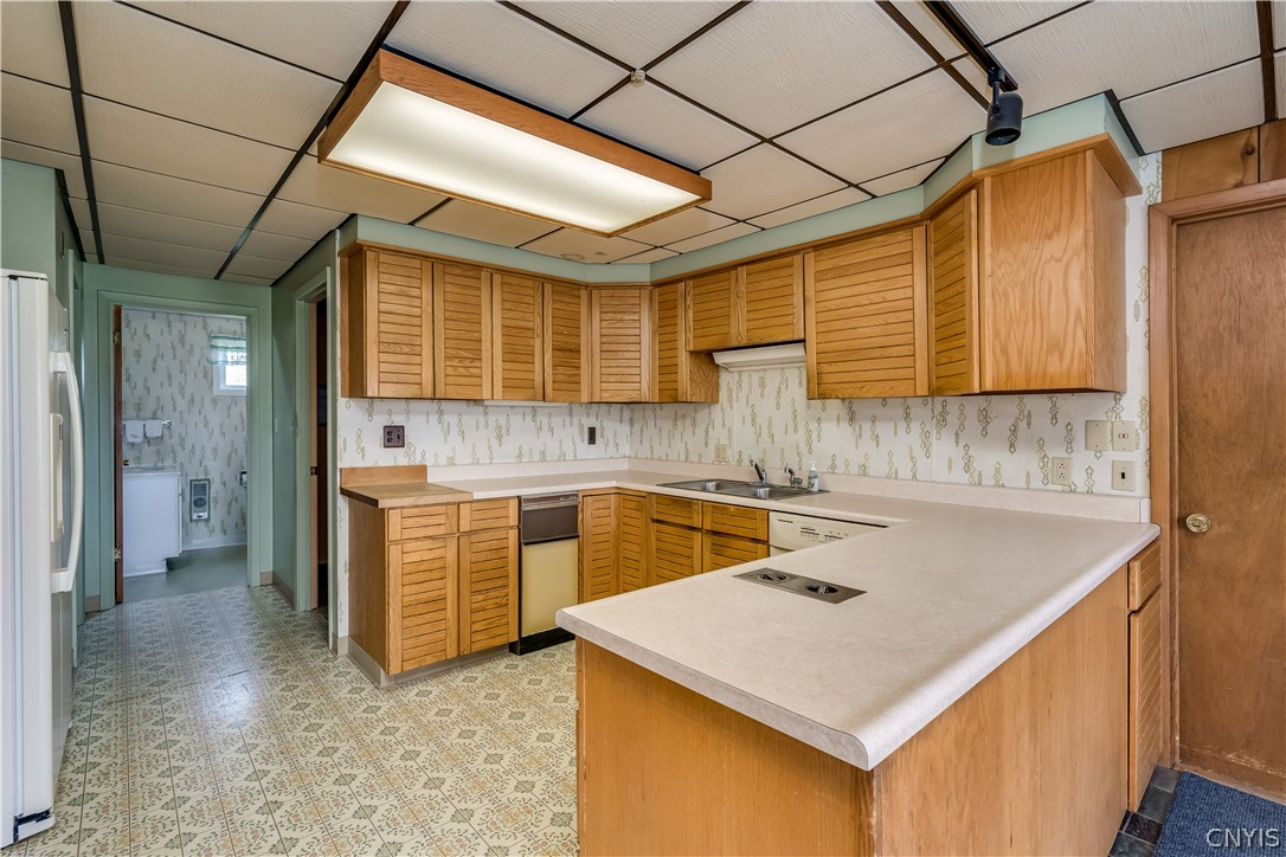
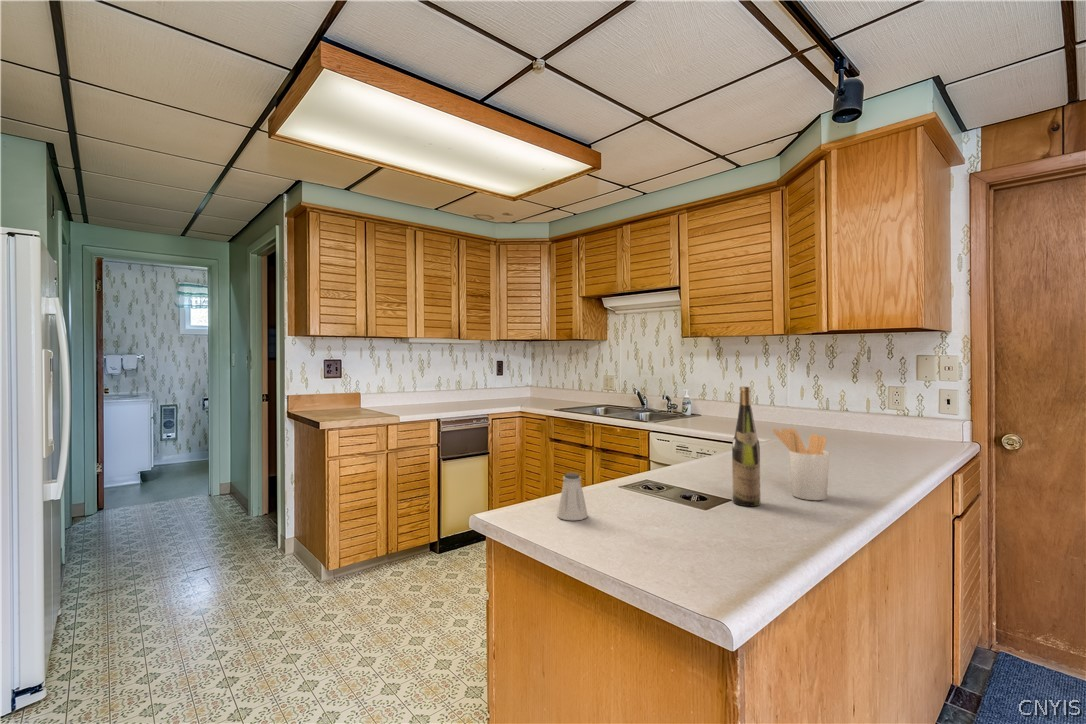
+ utensil holder (801, 461)
+ saltshaker (572, 495)
+ wine bottle (745, 444)
